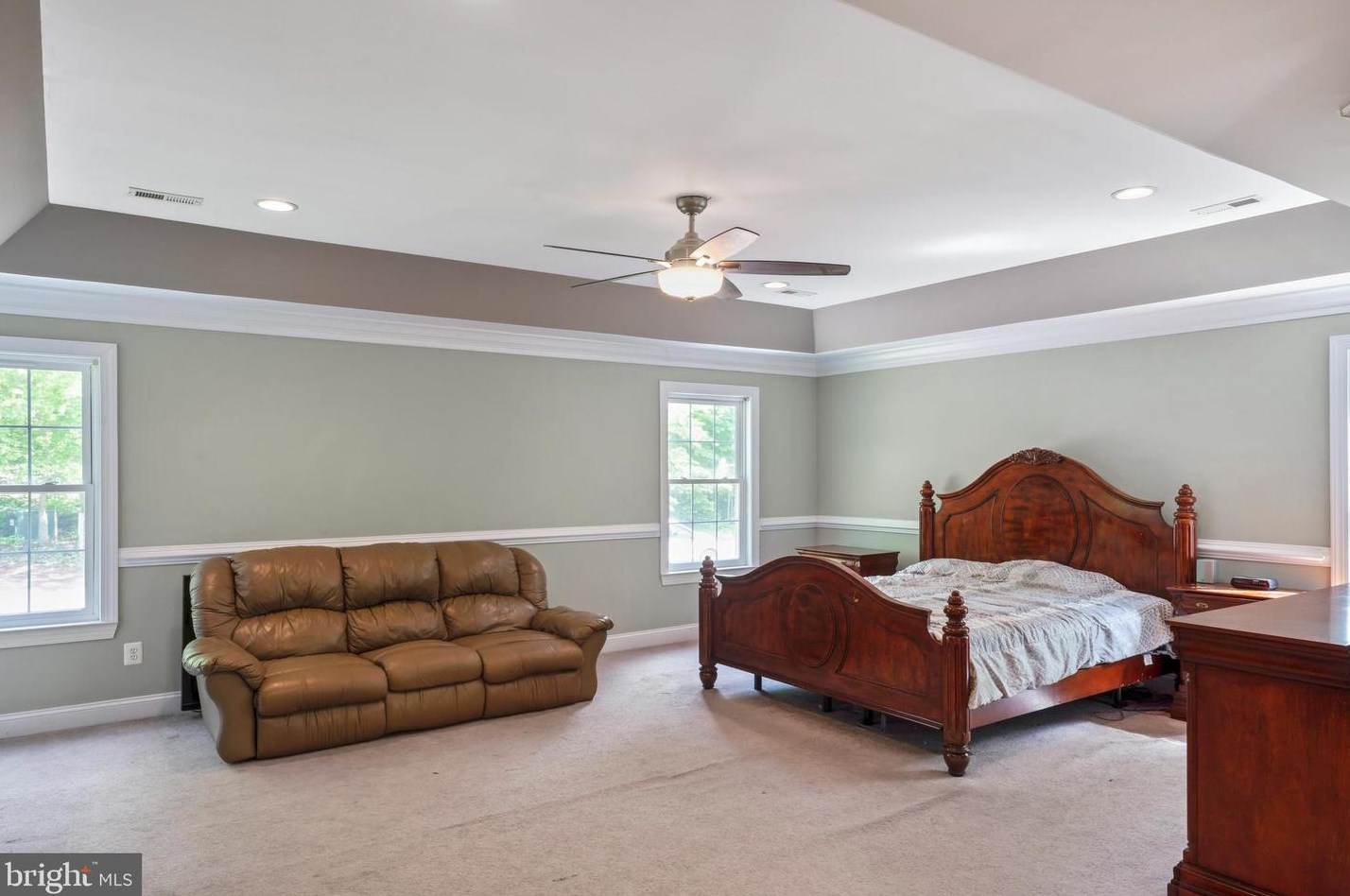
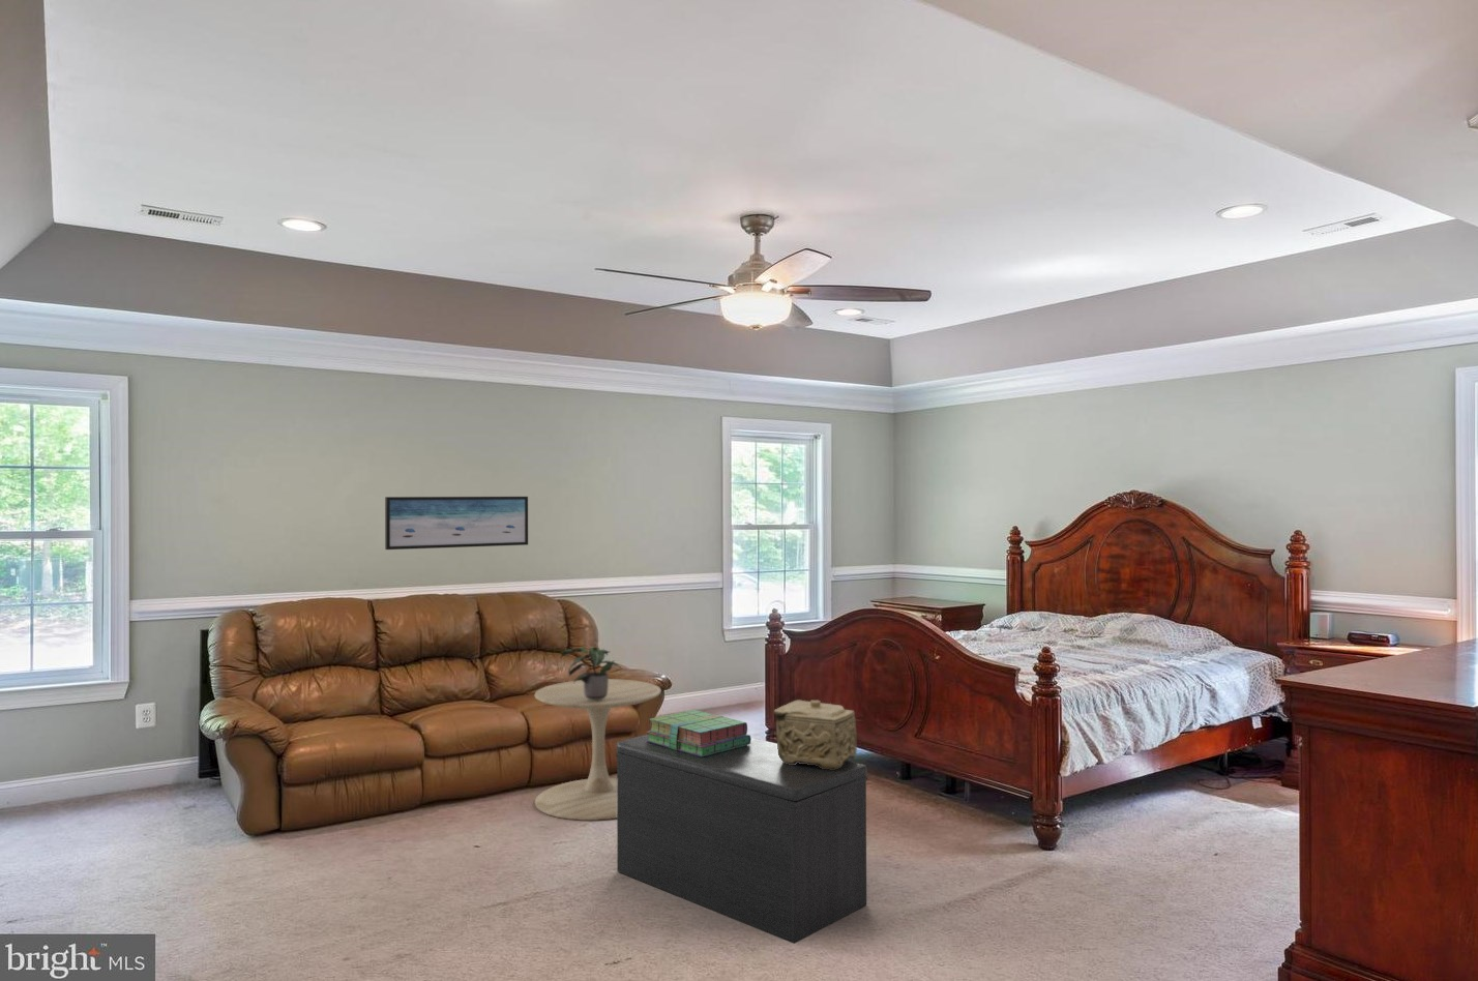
+ potted plant (590, 672)
+ stack of books (697, 730)
+ decorative box (816, 729)
+ side table (598, 746)
+ wall art (459, 521)
+ bench (736, 820)
